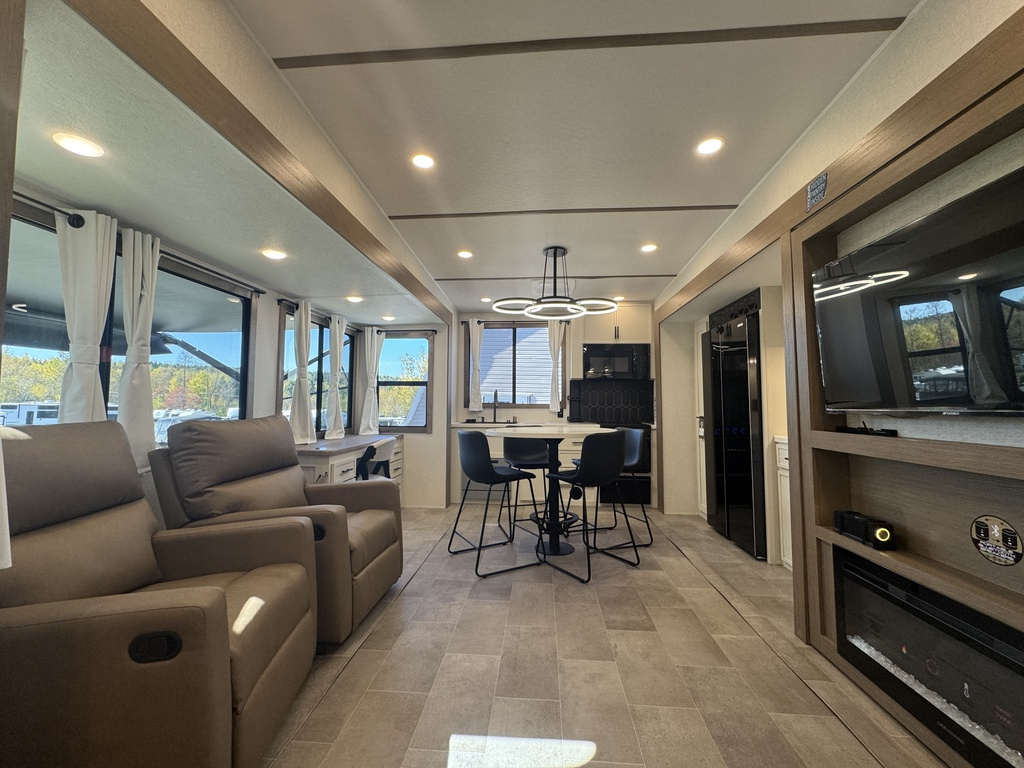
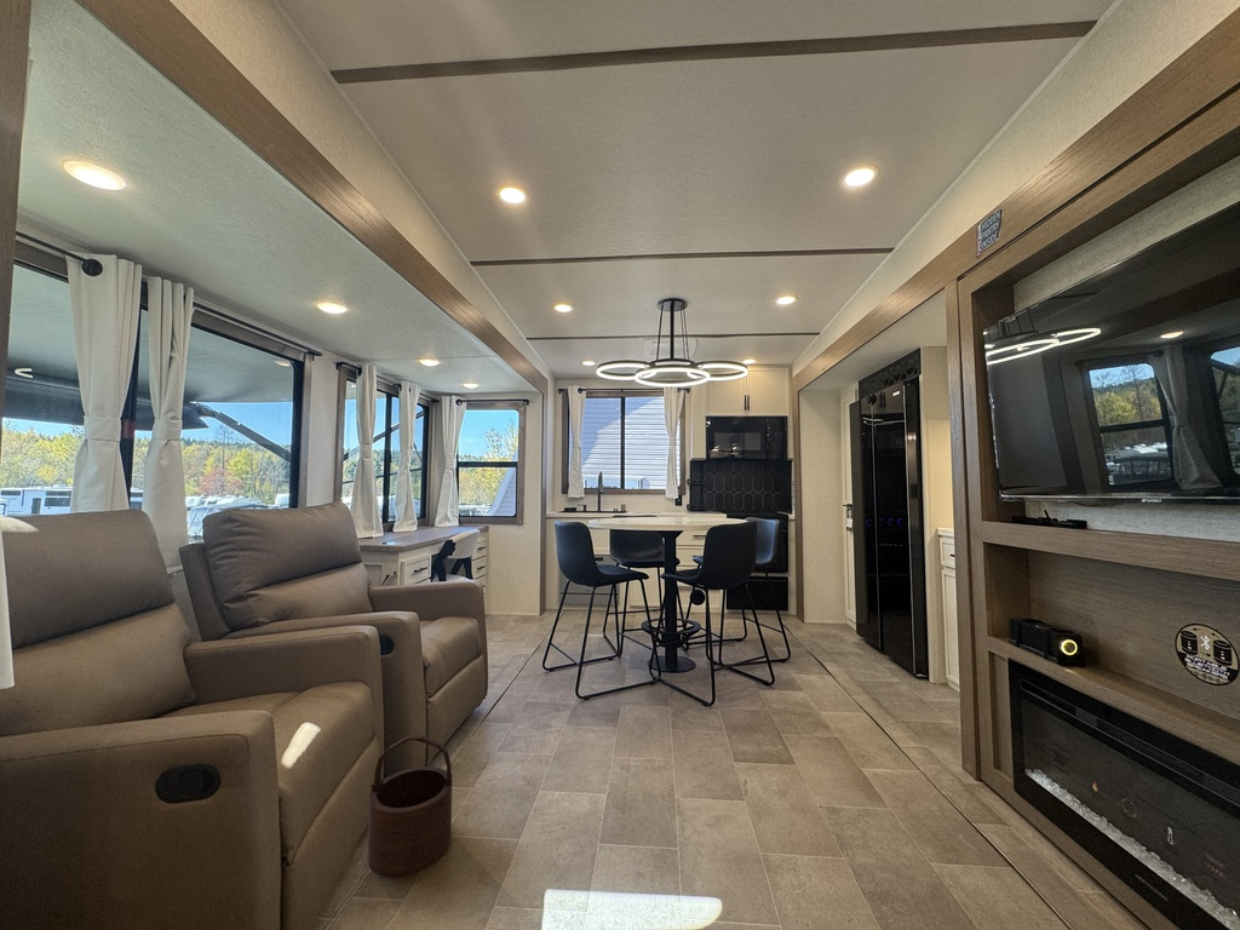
+ wooden bucket (412, 792)
